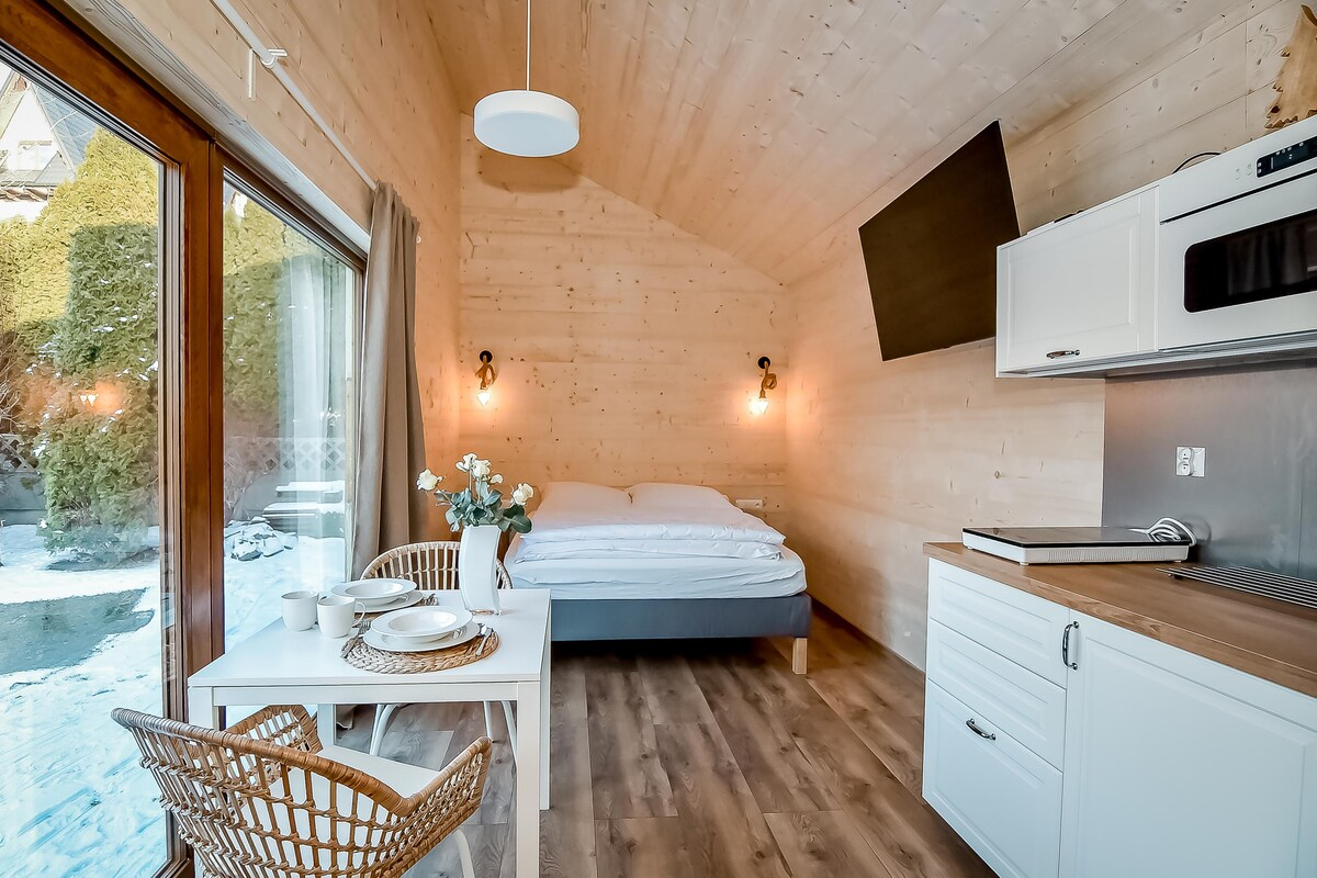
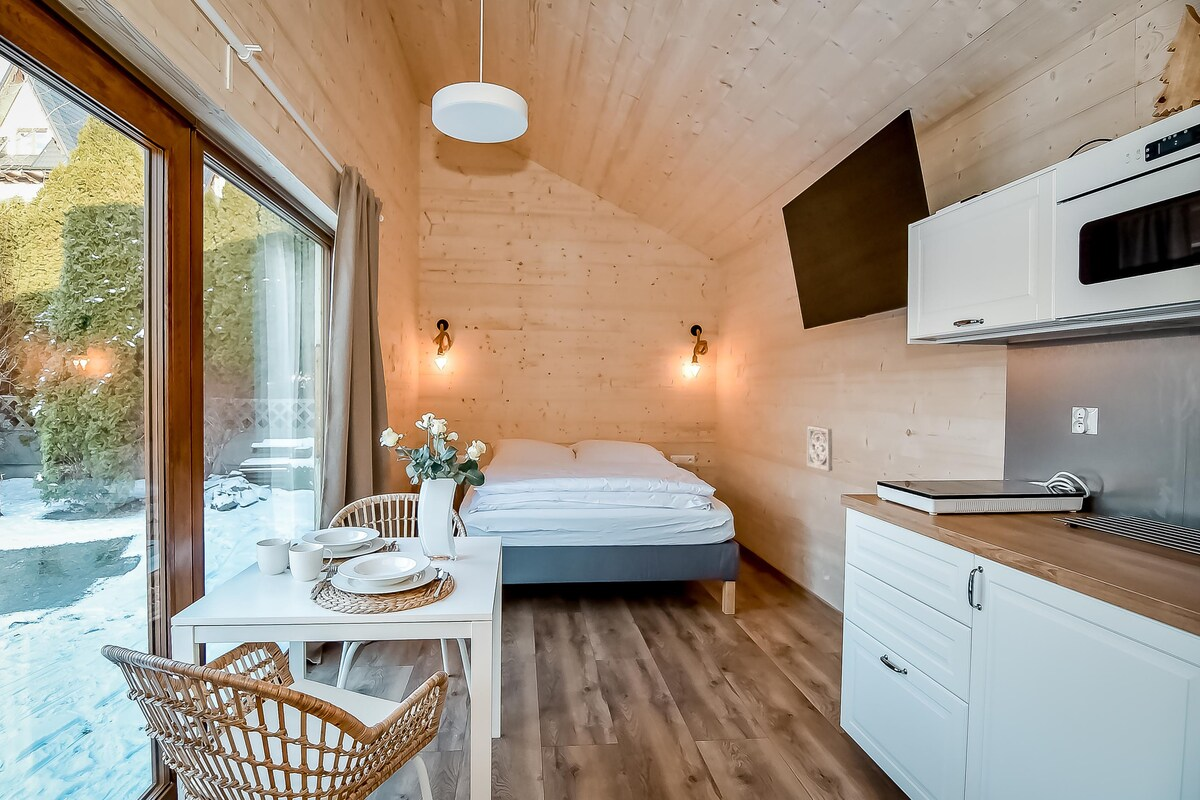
+ wall ornament (819, 448)
